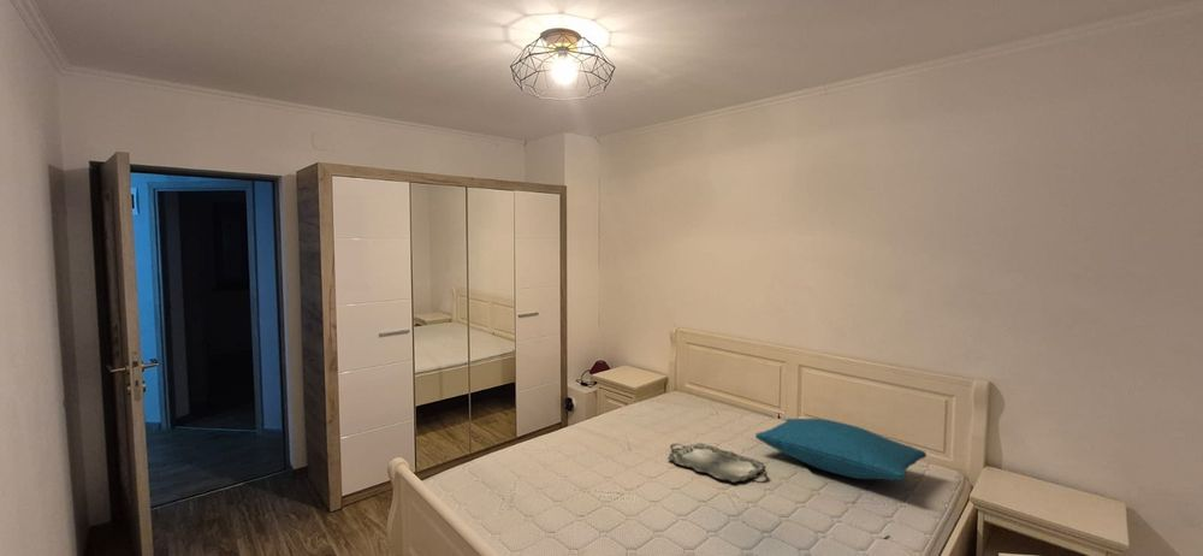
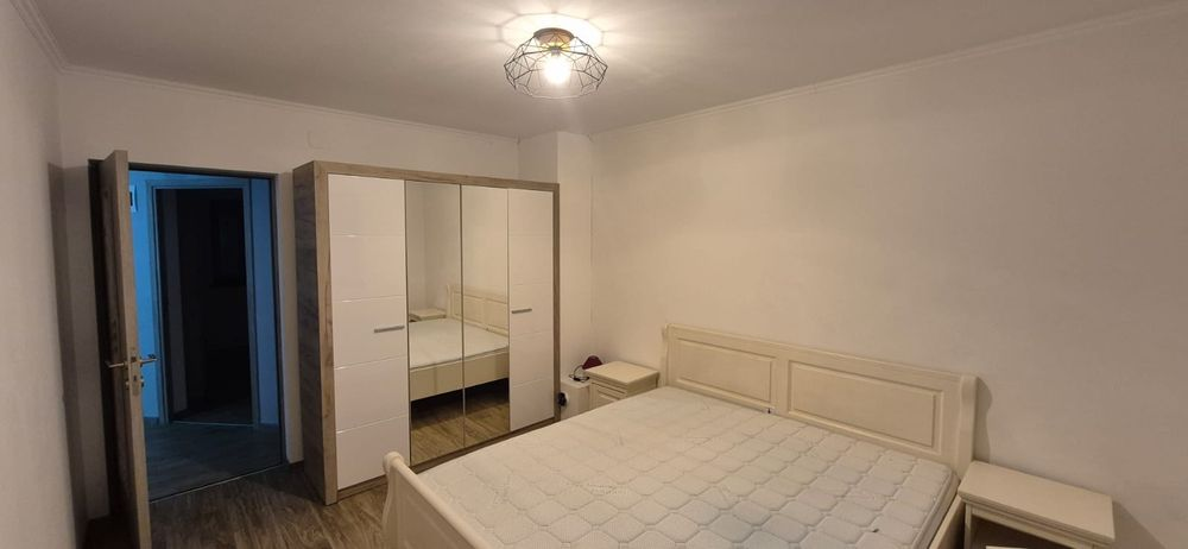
- pillow (836, 446)
- serving tray (715, 461)
